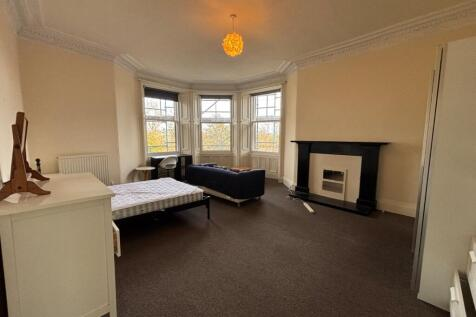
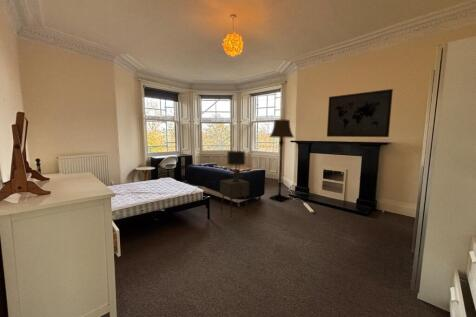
+ lamp (280, 160)
+ lamp (236, 166)
+ wall art (356, 115)
+ nightstand (234, 197)
